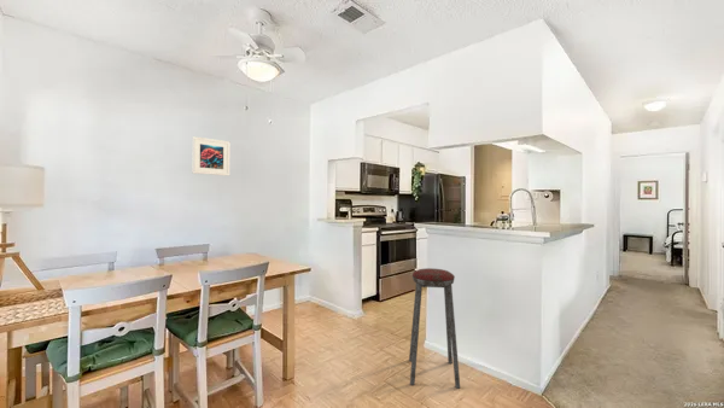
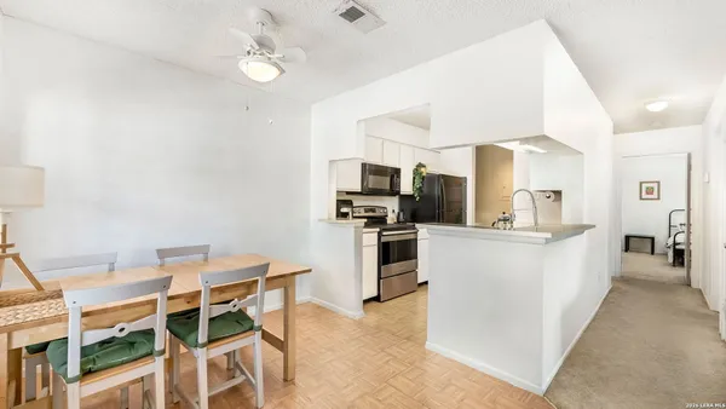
- music stool (445, 317)
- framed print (211, 157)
